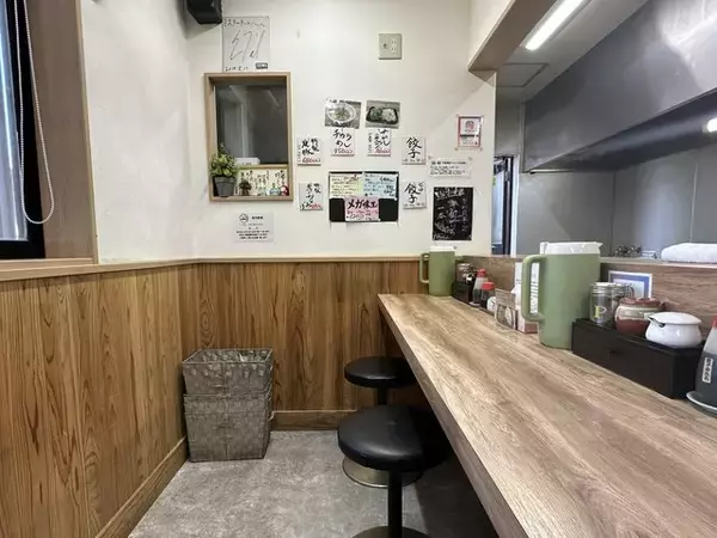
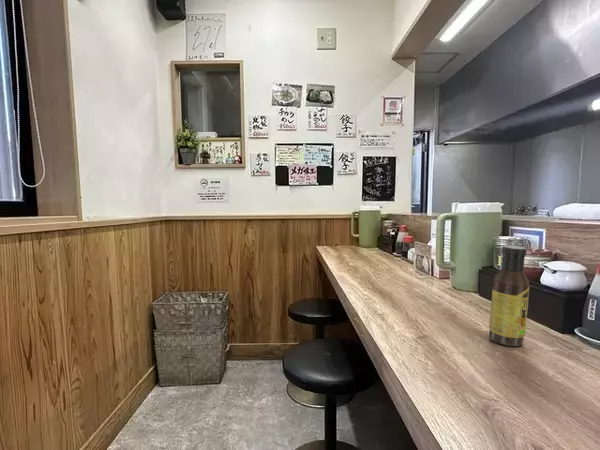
+ sauce bottle (509, 294)
